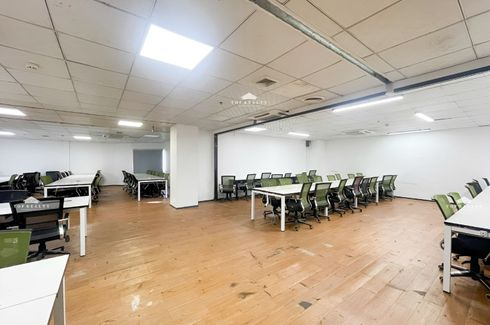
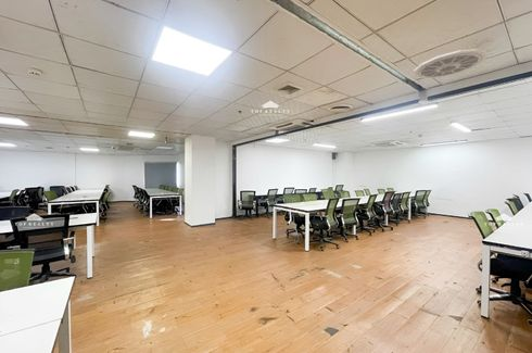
+ ceiling vent (447, 66)
